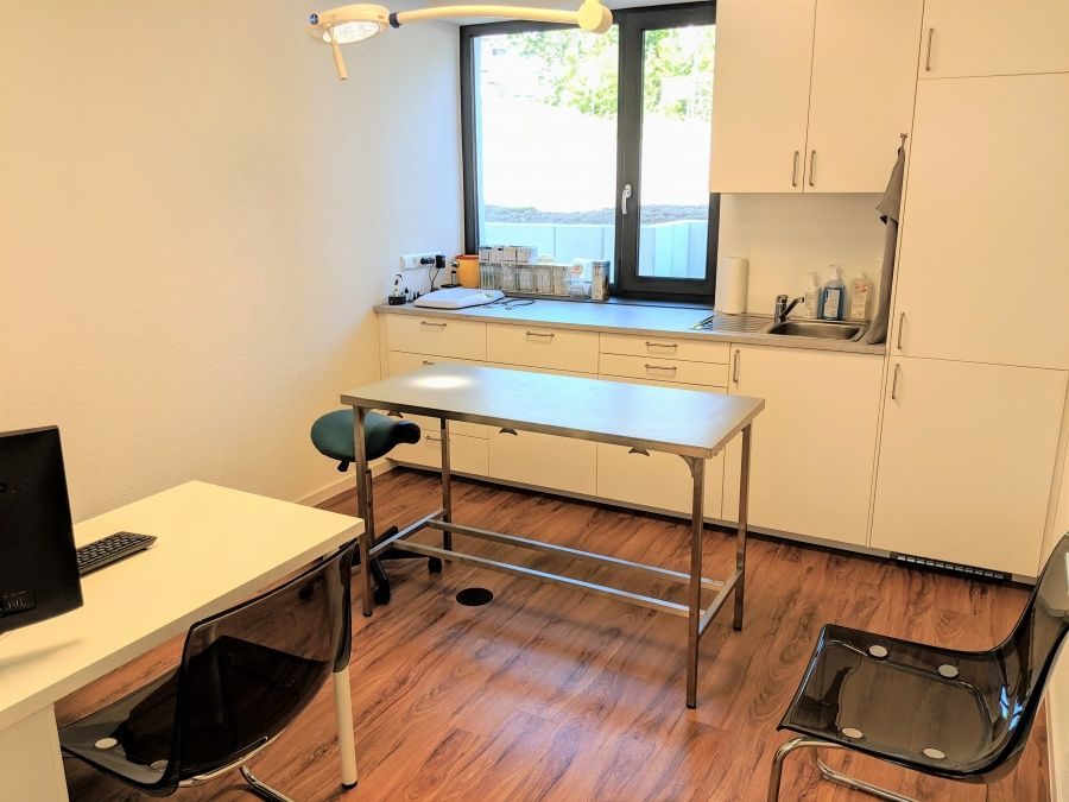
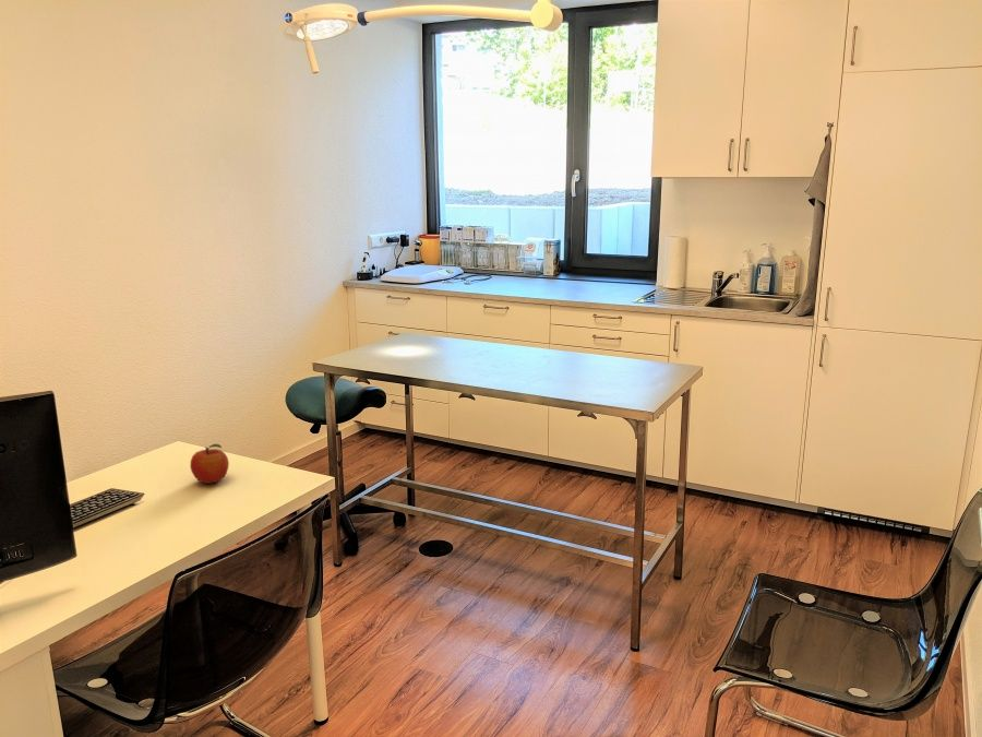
+ fruit (208, 462)
